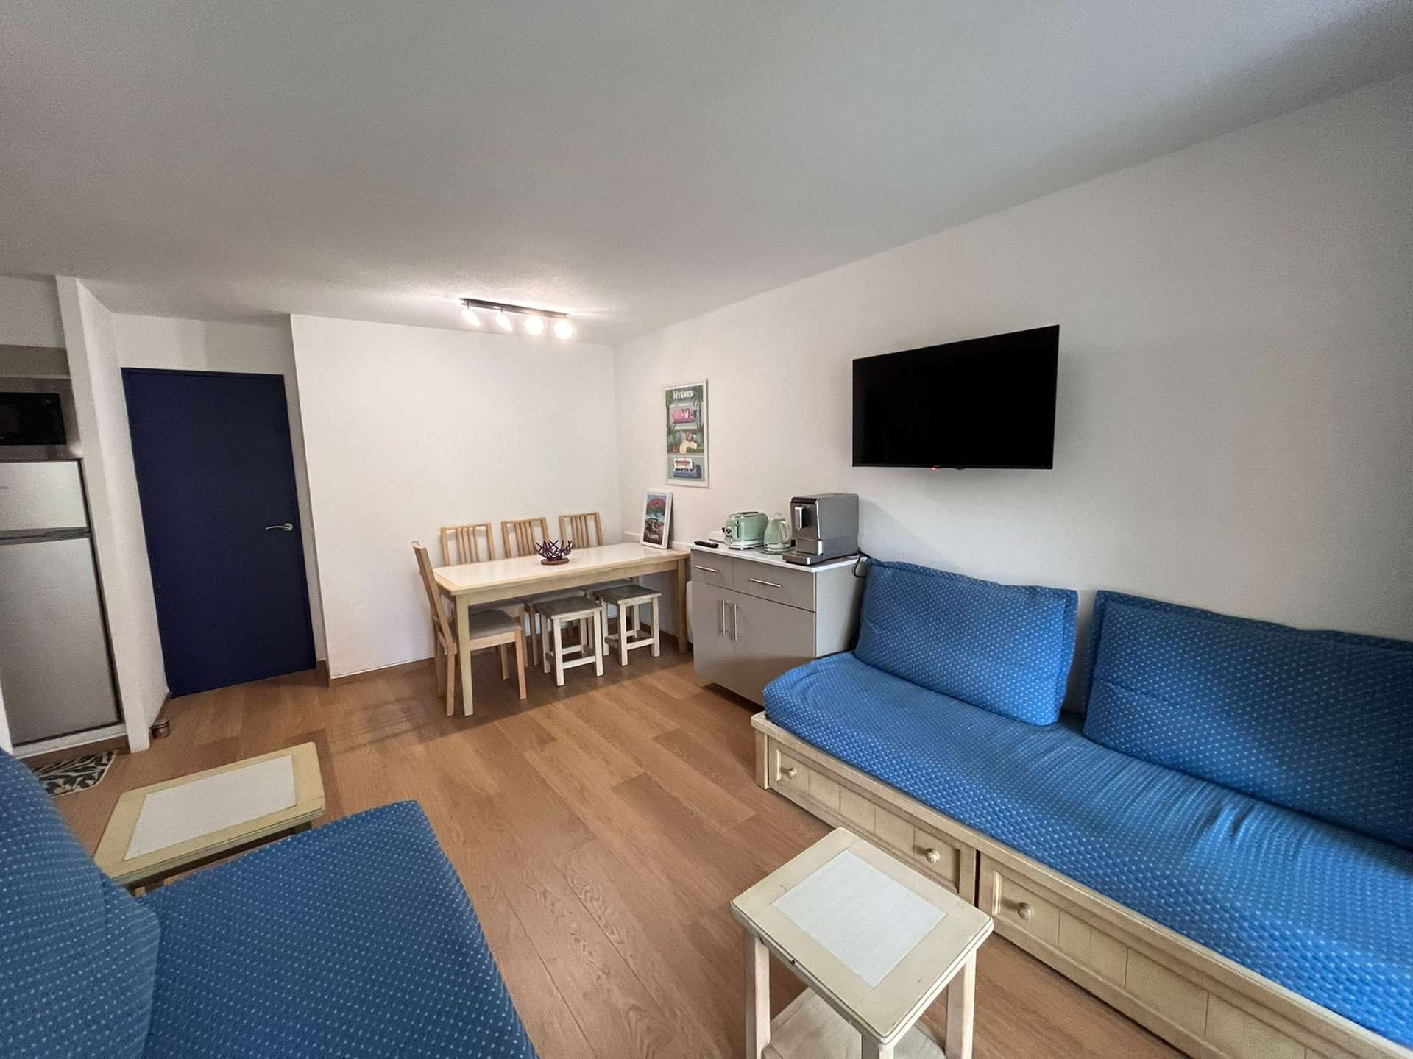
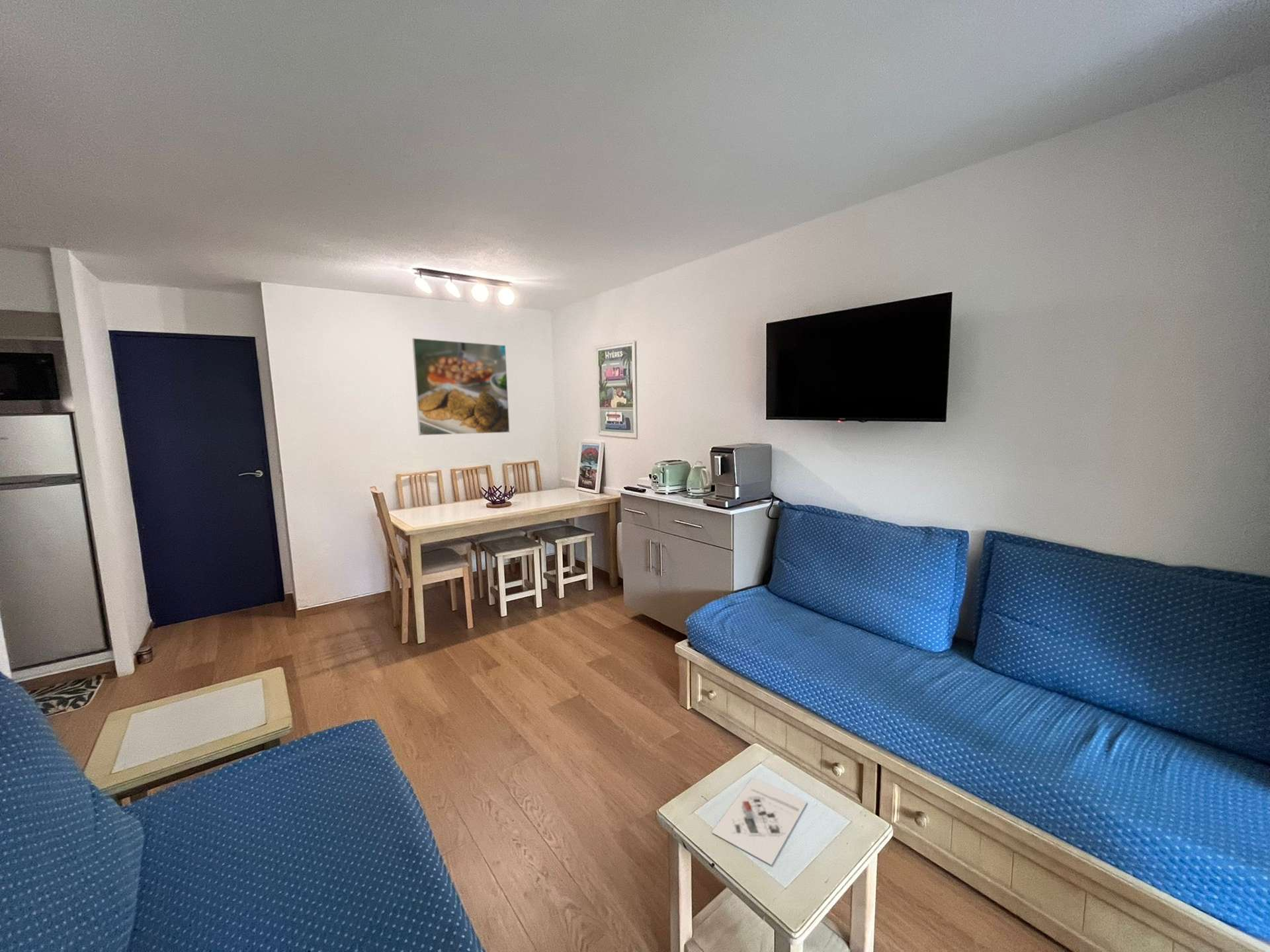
+ architectural model (761, 813)
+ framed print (464, 388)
